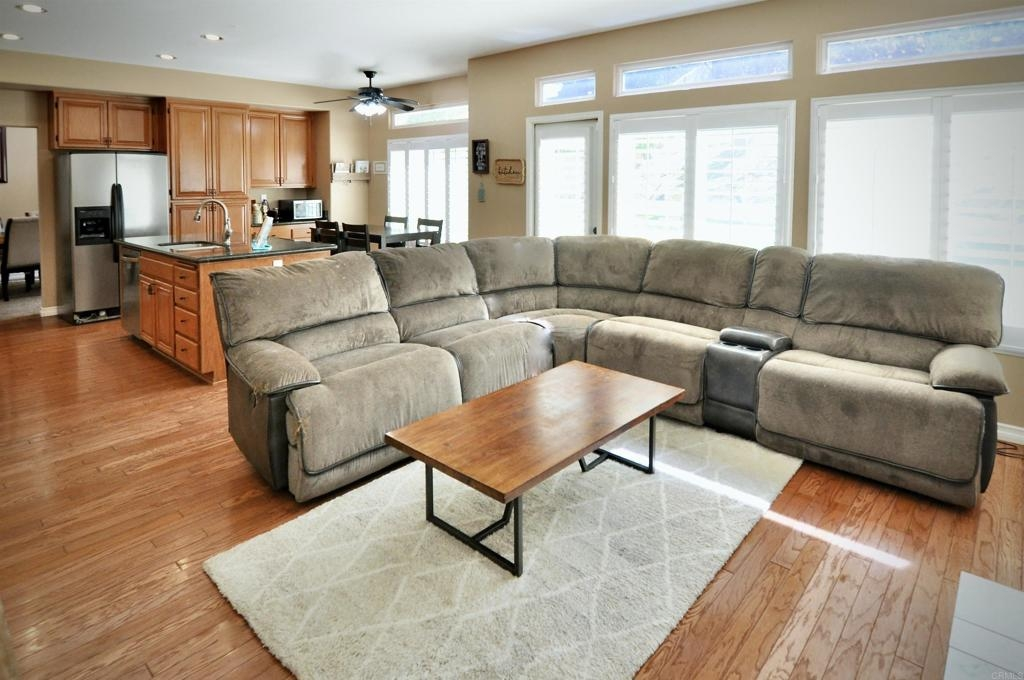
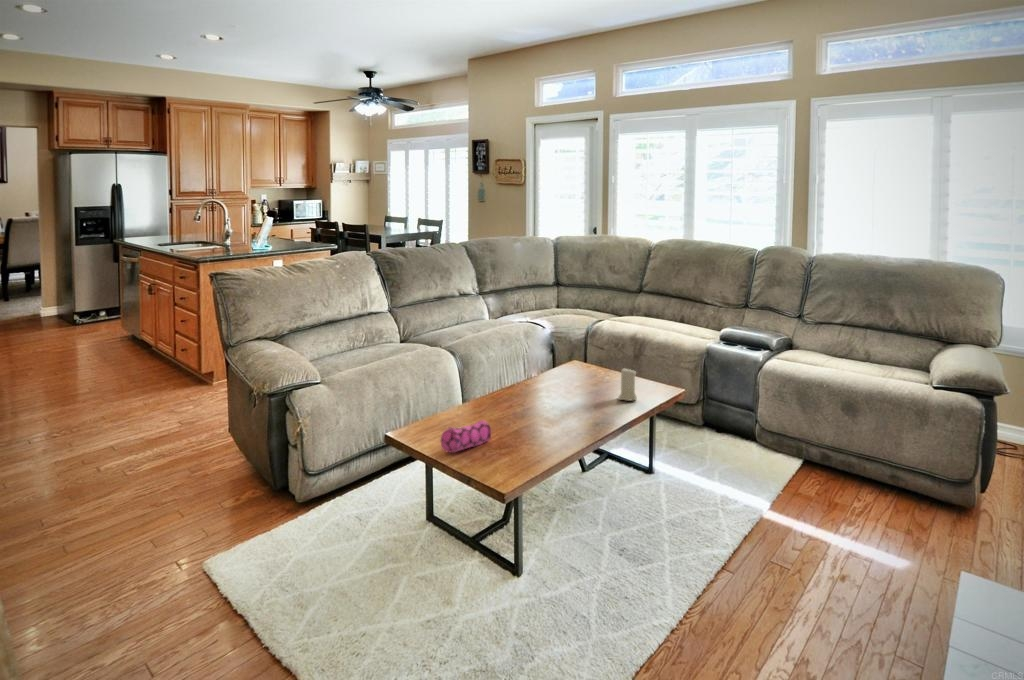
+ pencil case (467, 435)
+ candle (627, 383)
